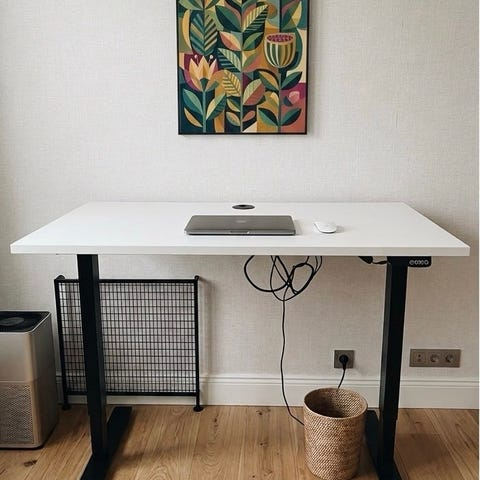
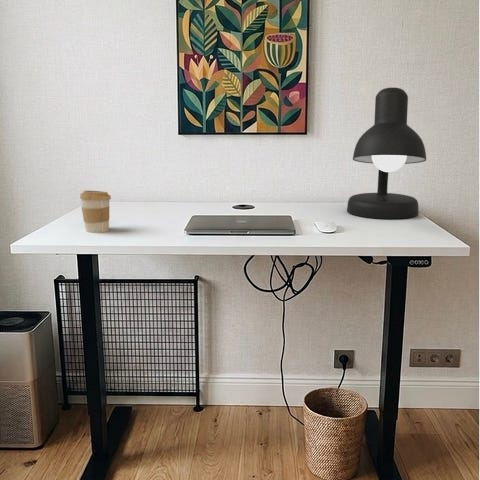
+ coffee cup (96, 210)
+ desk lamp (387, 155)
